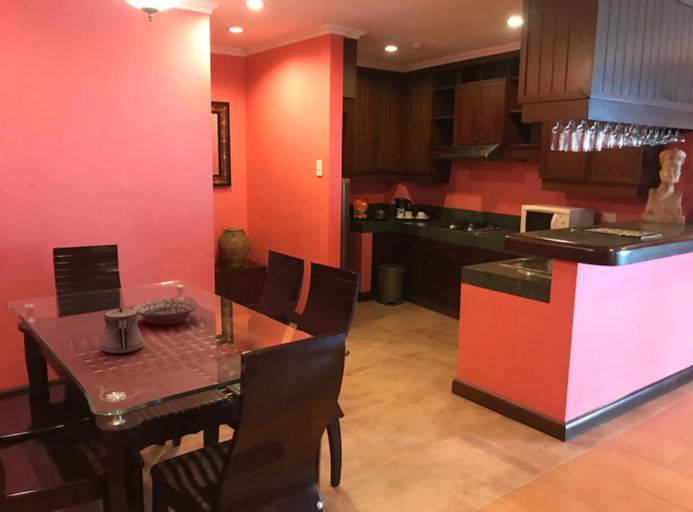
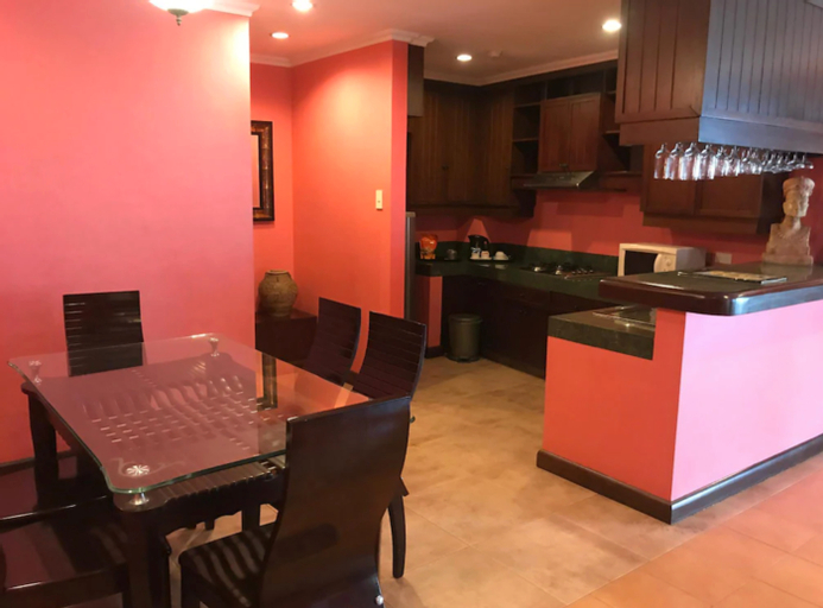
- teapot (121, 328)
- decorative bowl (166, 313)
